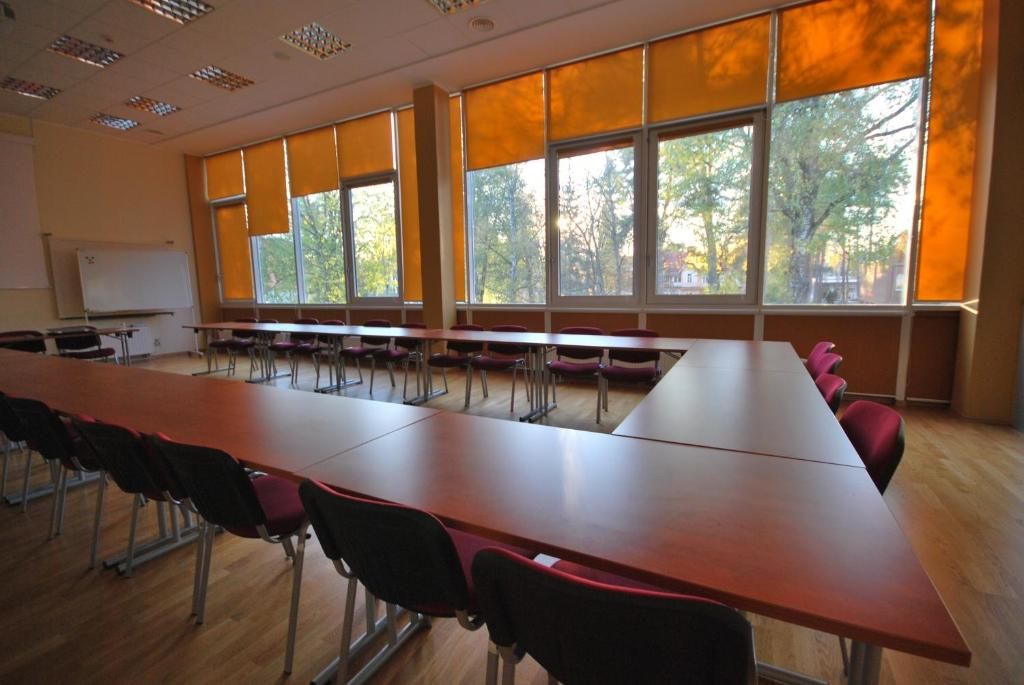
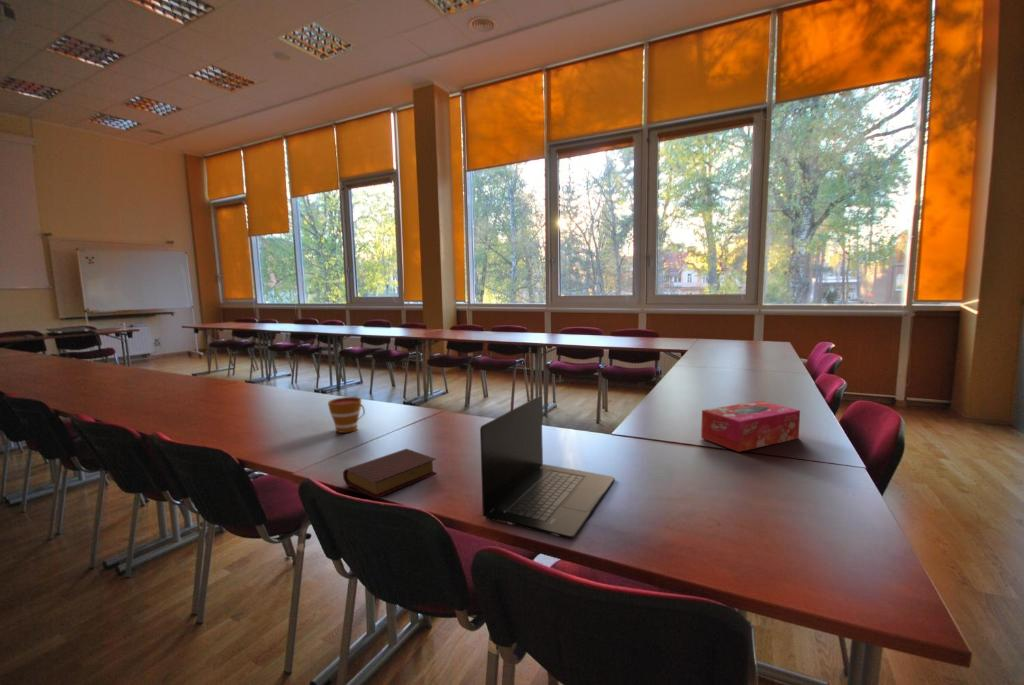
+ book (391, 470)
+ tissue box (750, 424)
+ cup (348, 415)
+ laptop (550, 465)
